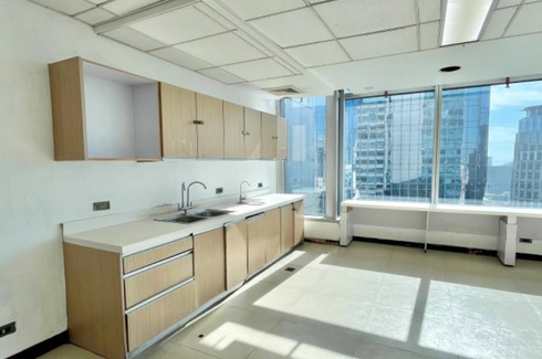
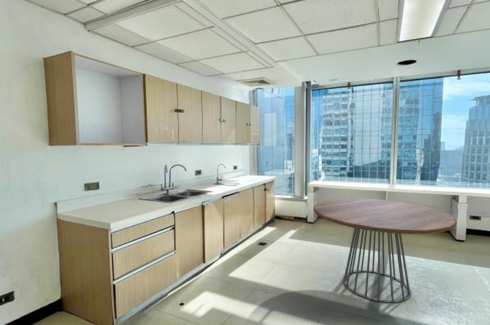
+ dining table (378, 248)
